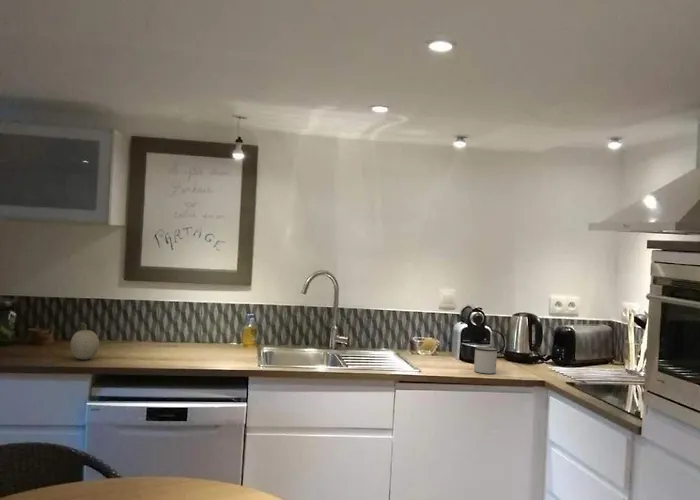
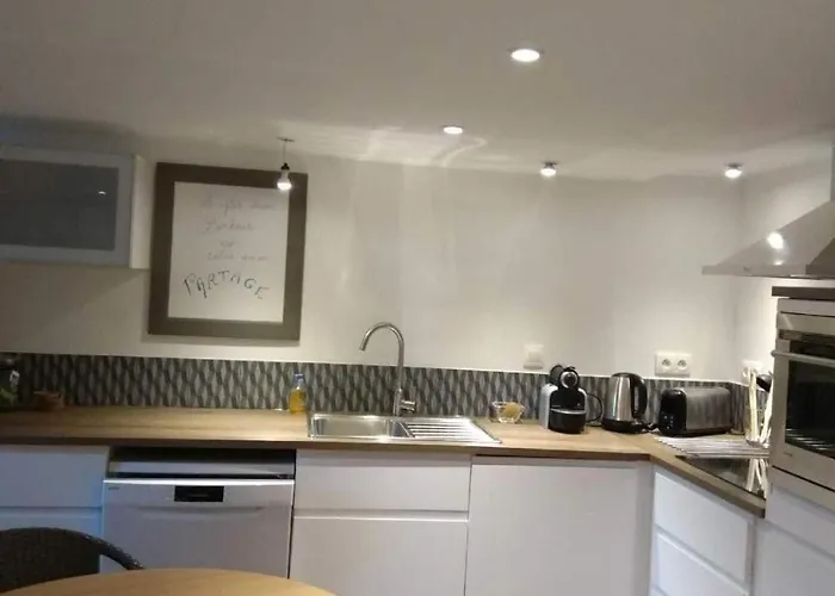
- fruit (84, 340)
- mug (484, 359)
